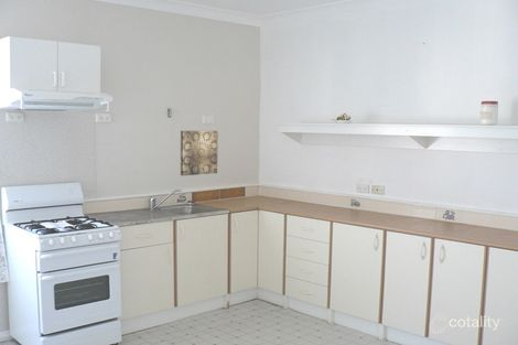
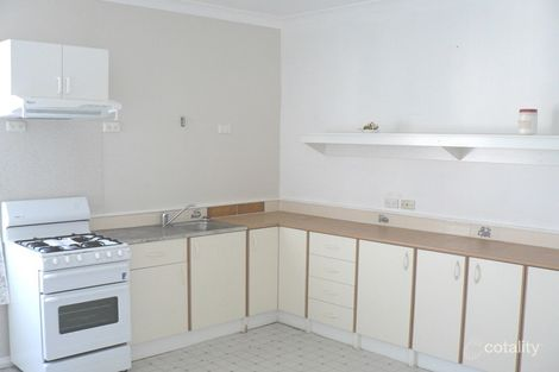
- wall art (199, 152)
